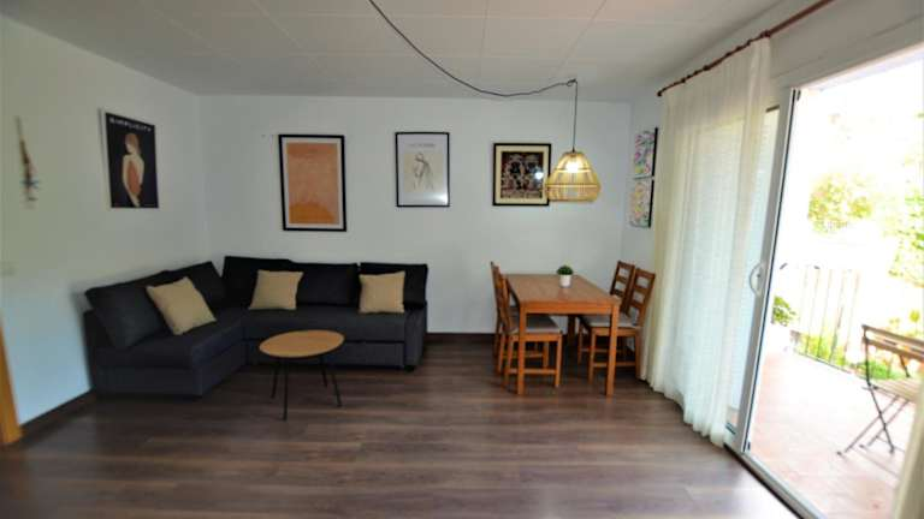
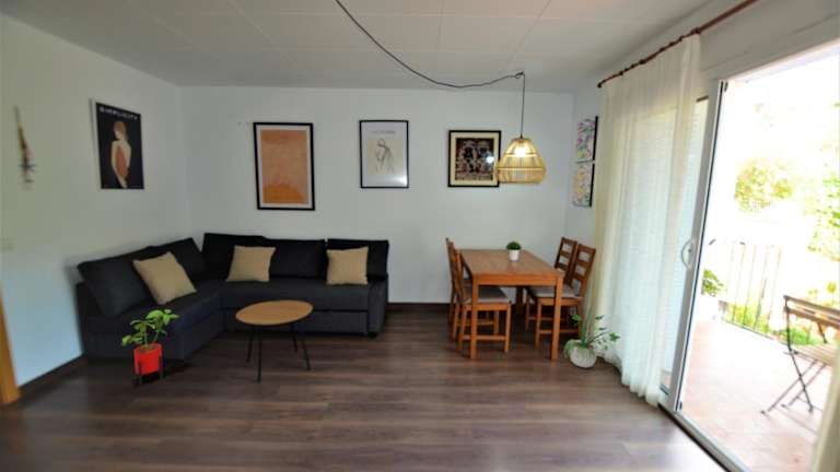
+ house plant (149, 344)
+ potted plant (591, 337)
